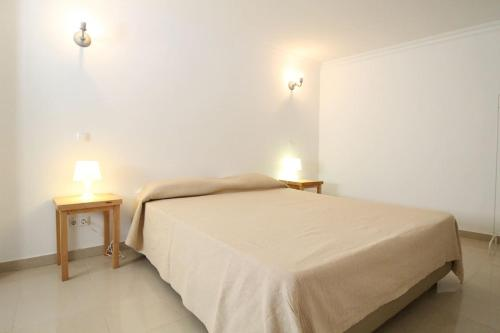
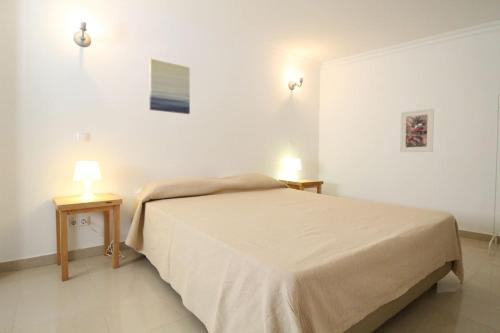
+ wall art (170, 87)
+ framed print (416, 131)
